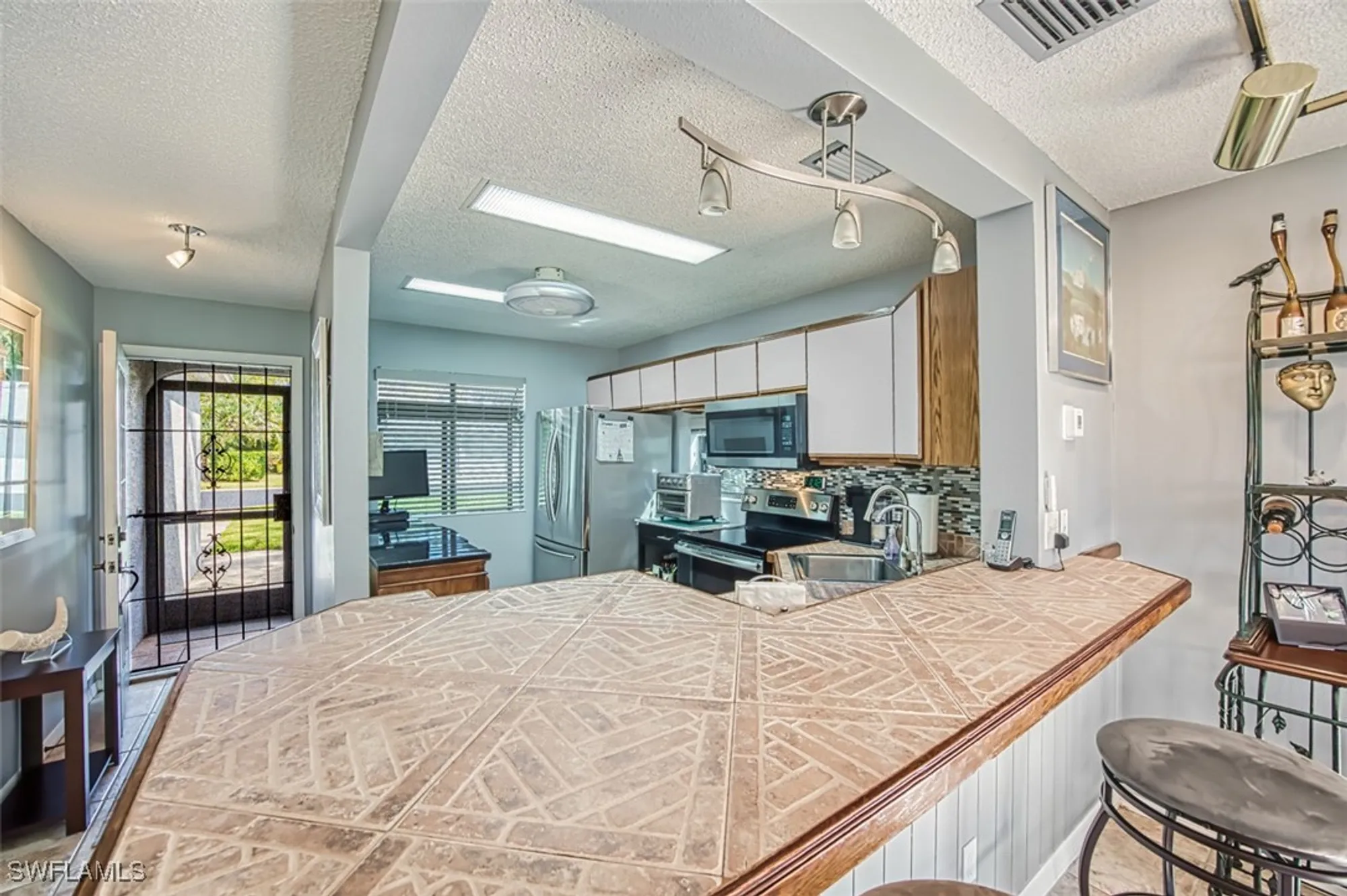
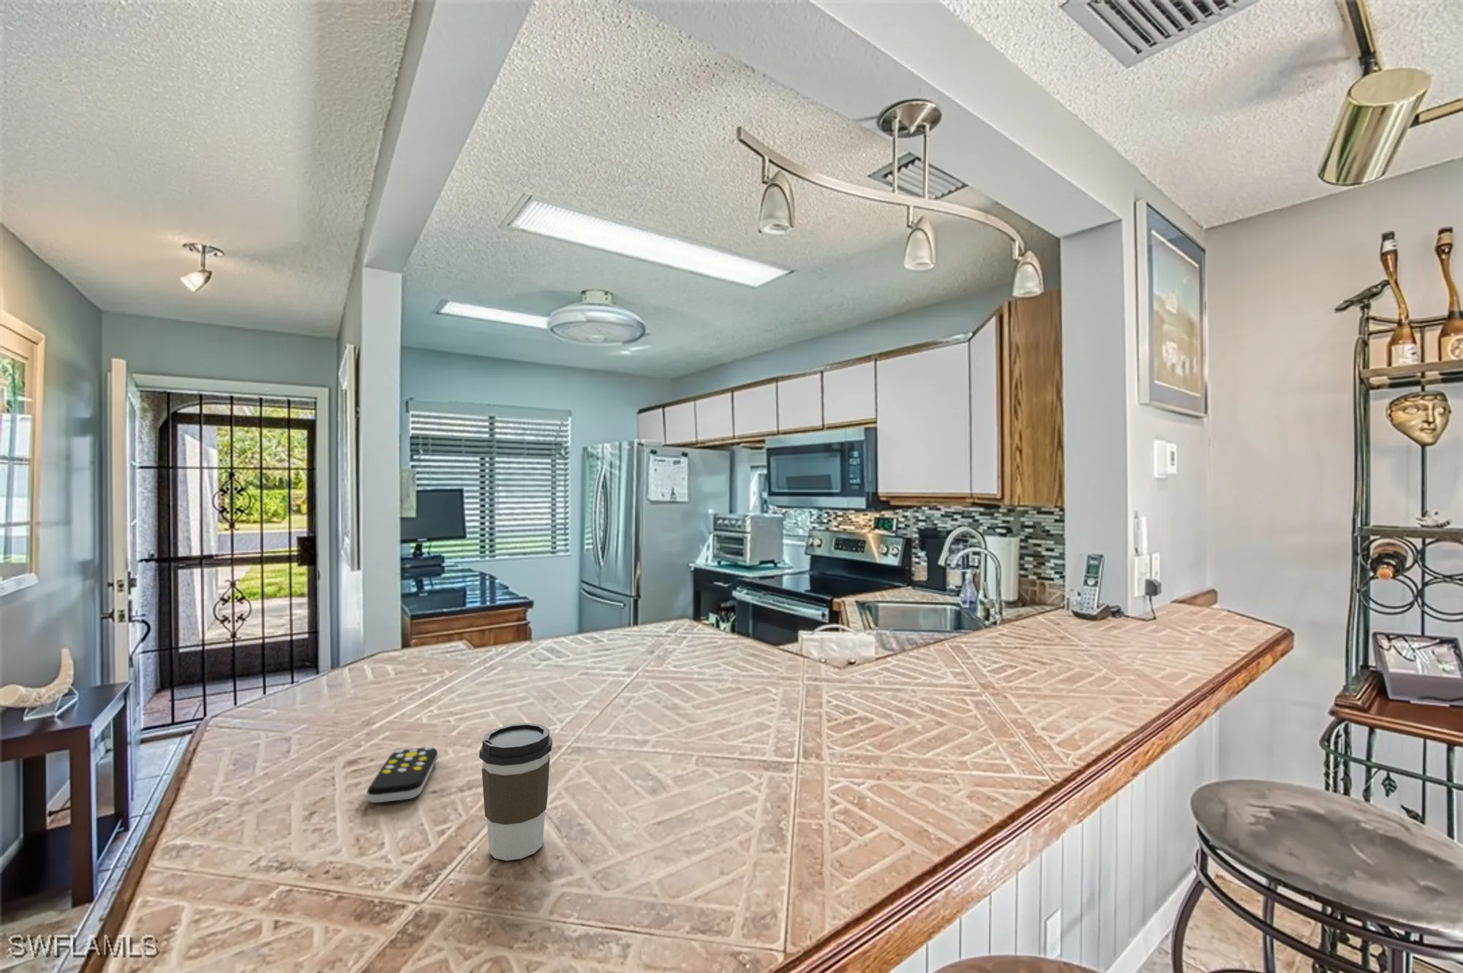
+ coffee cup (516, 789)
+ remote control (404, 772)
